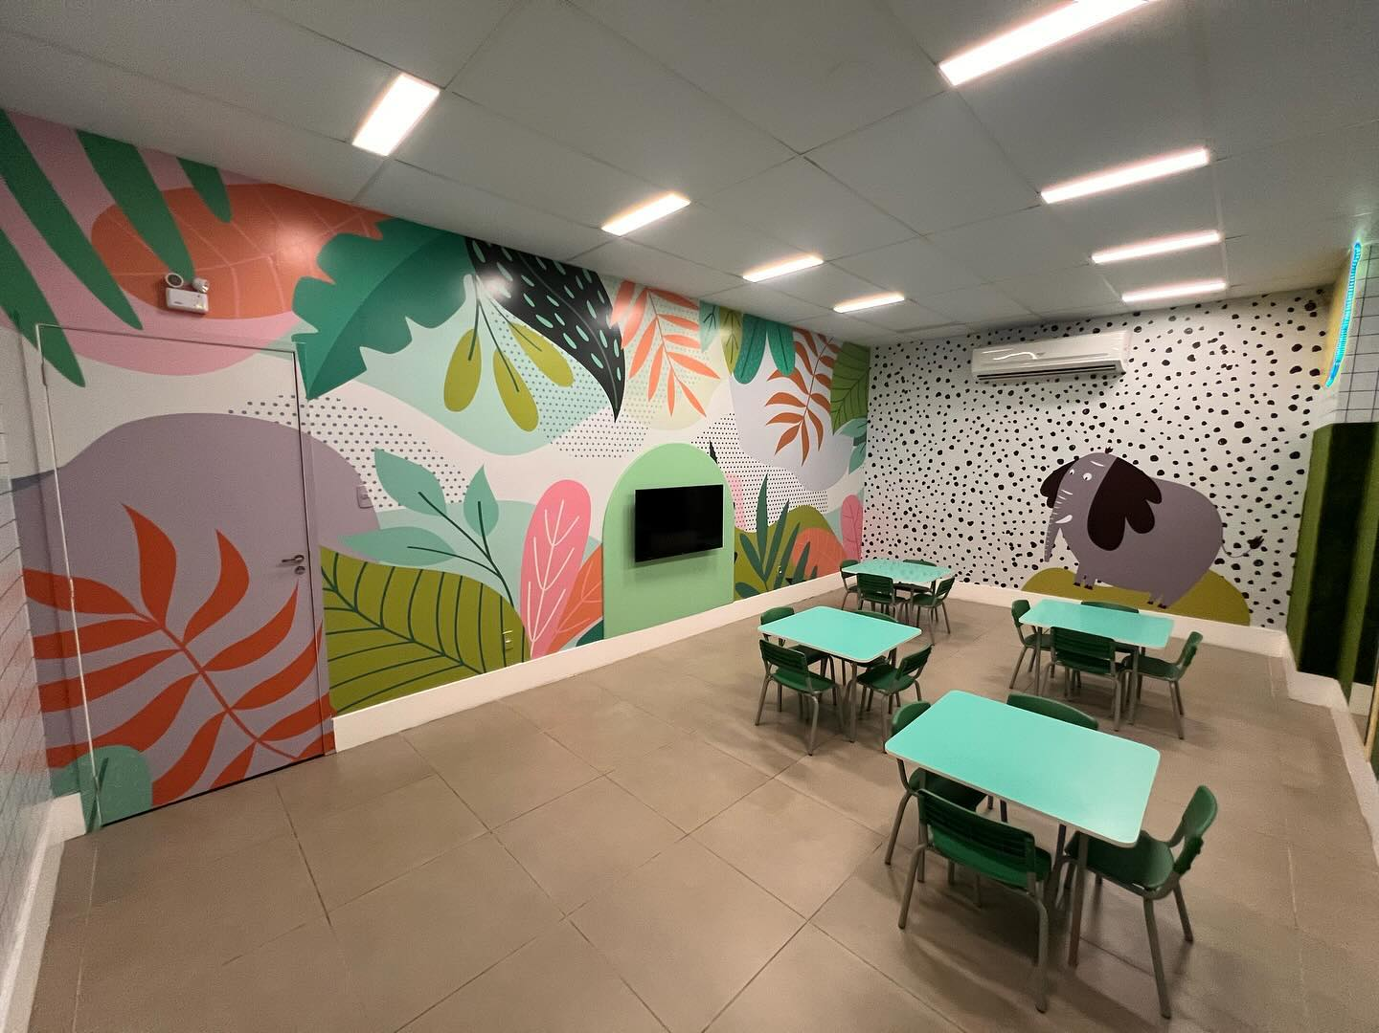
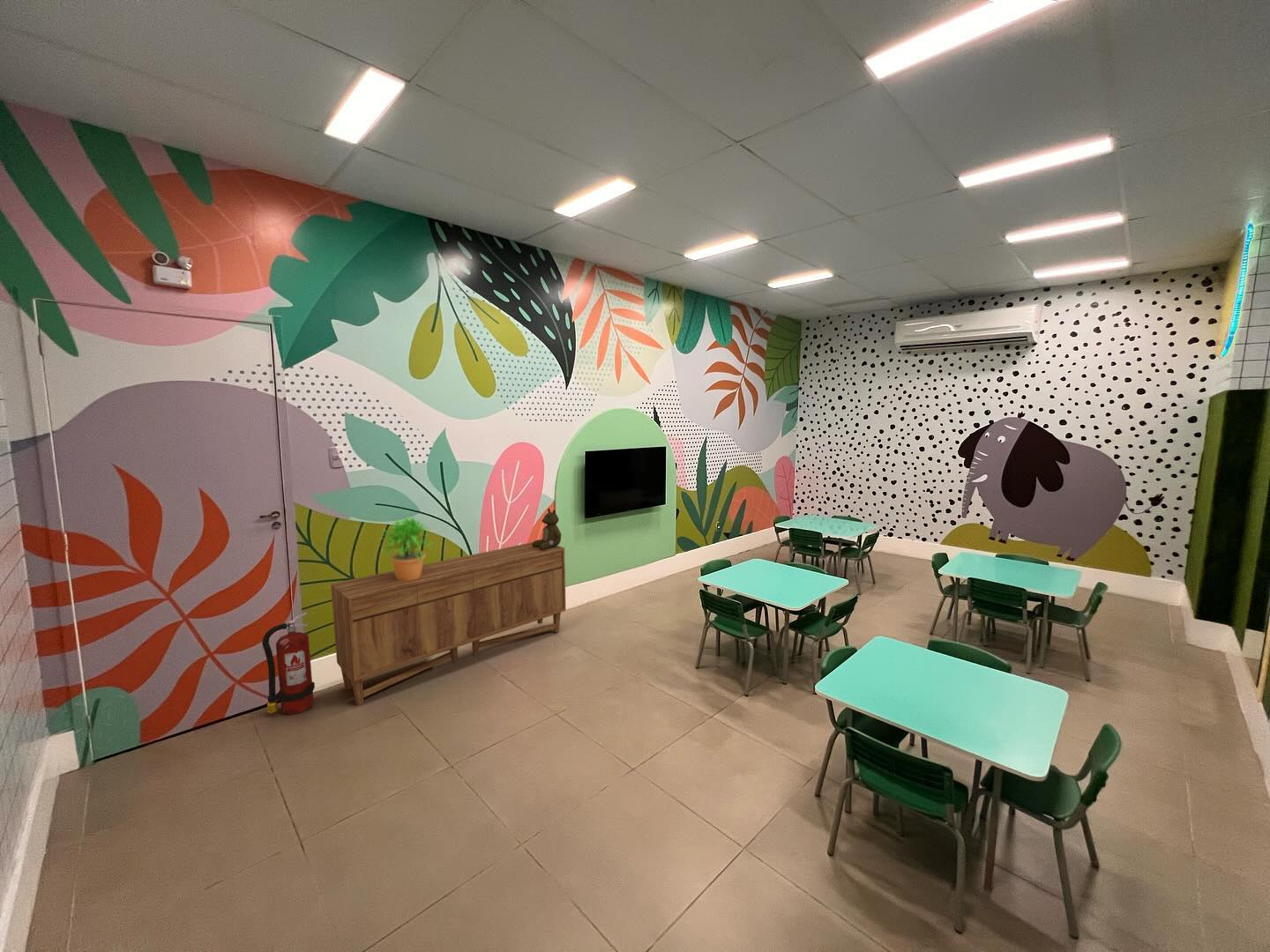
+ teddy bear (546, 528)
+ fire extinguisher (288, 664)
+ sideboard (464, 611)
+ potted plant (407, 547)
